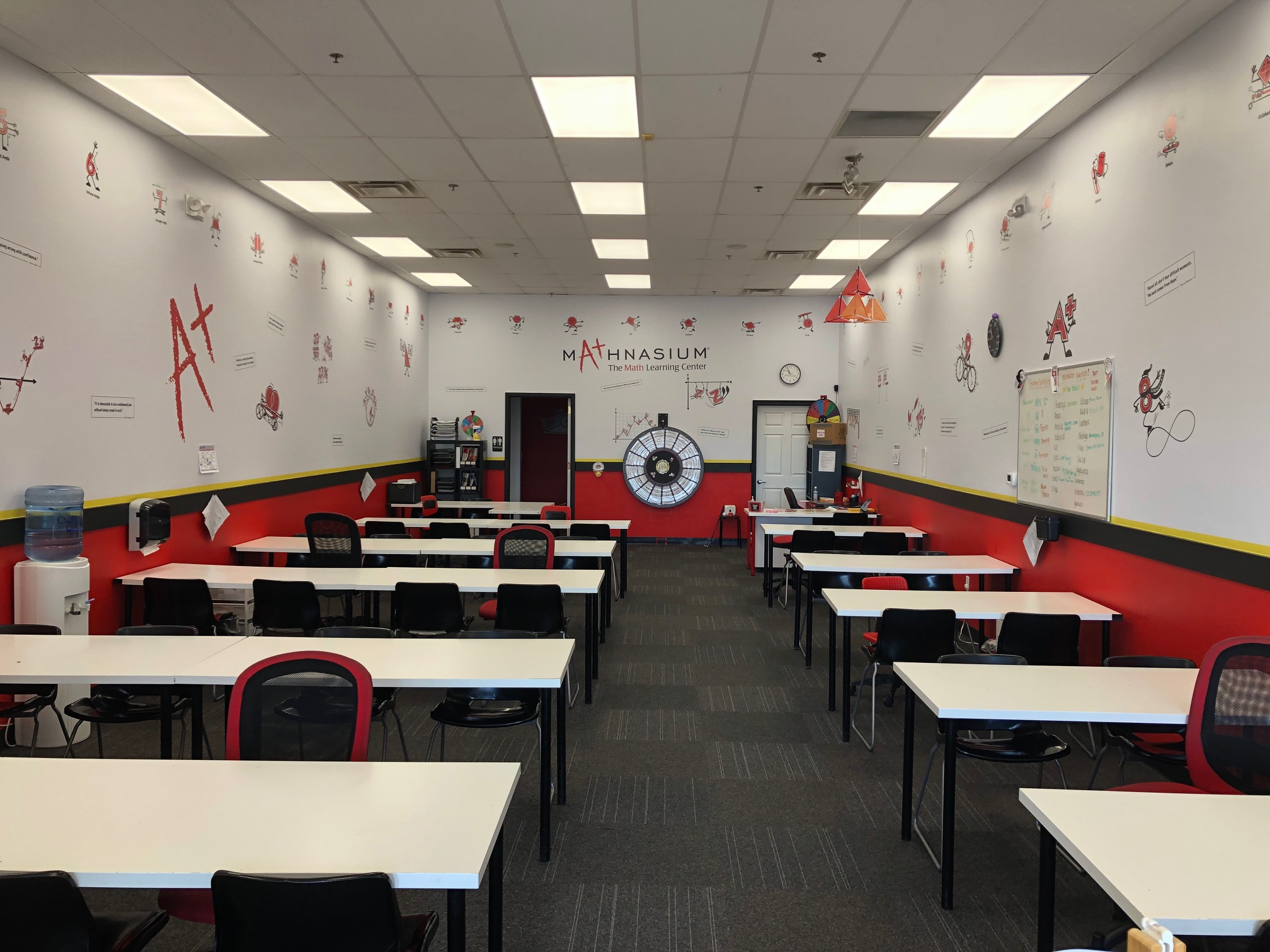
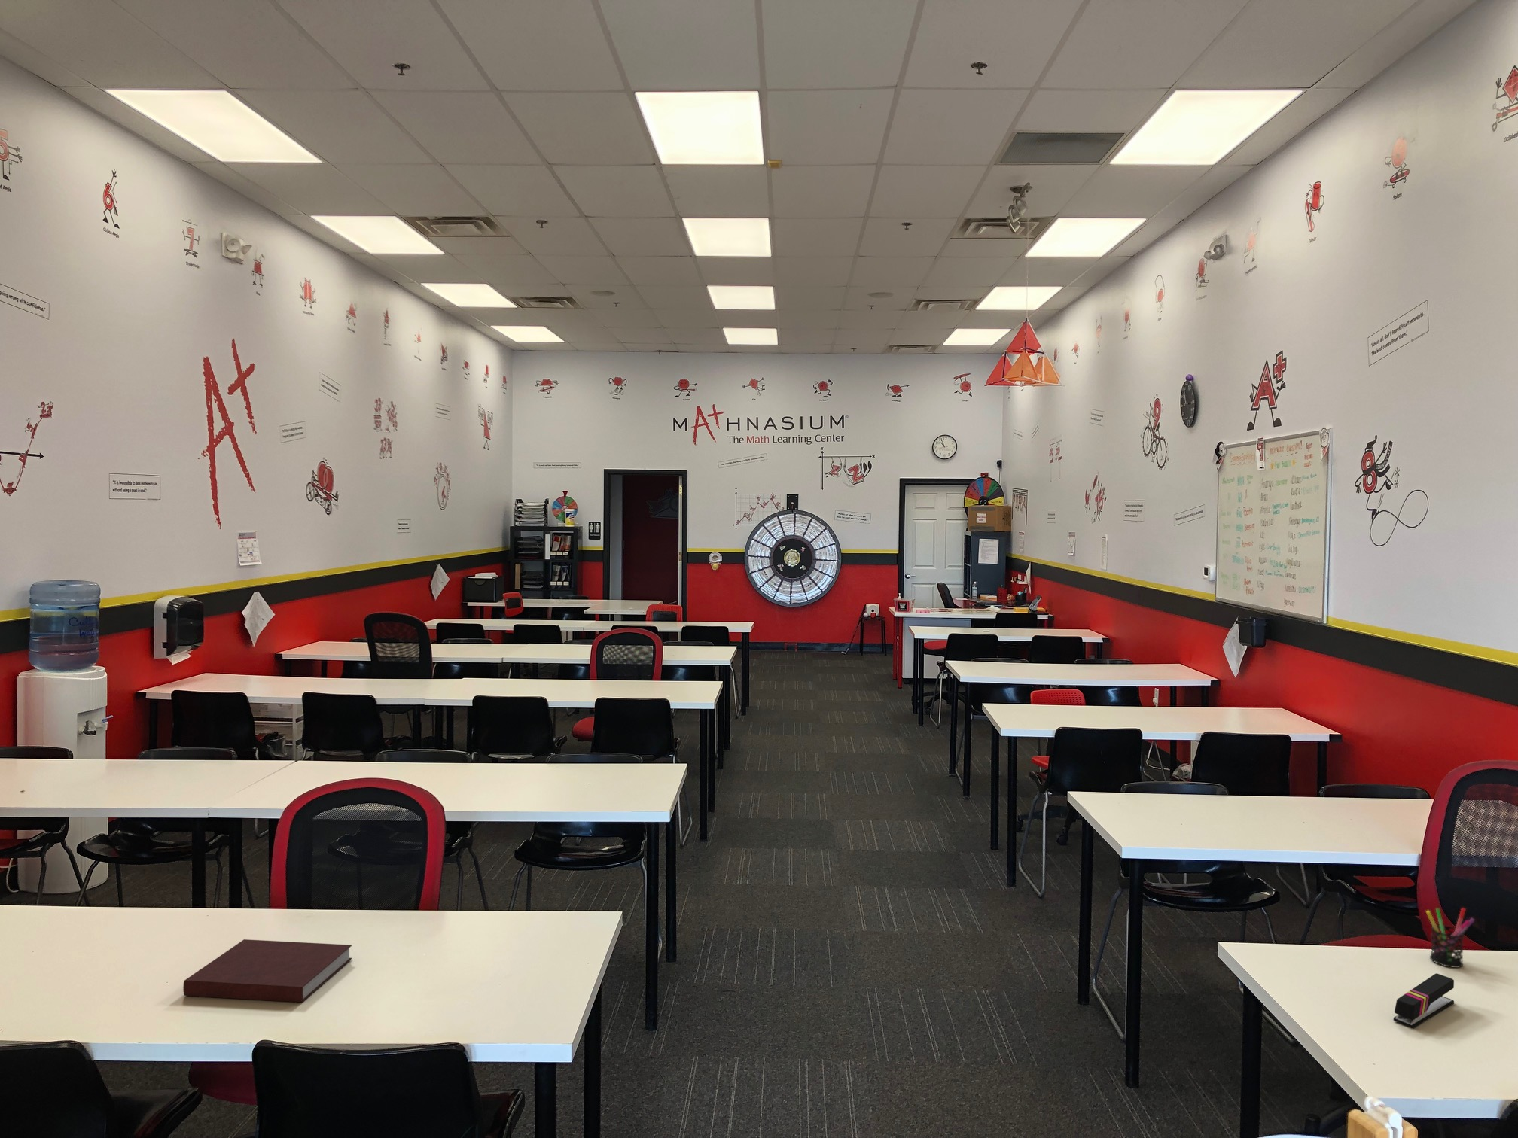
+ stapler (1425, 999)
+ notebook (271, 968)
+ pen holder (1447, 934)
